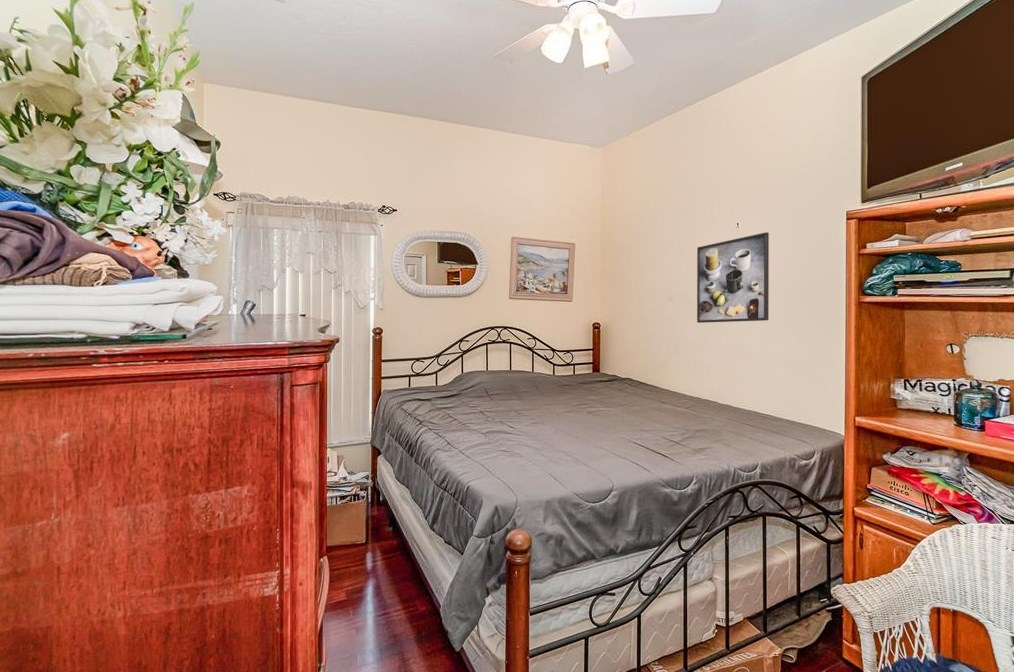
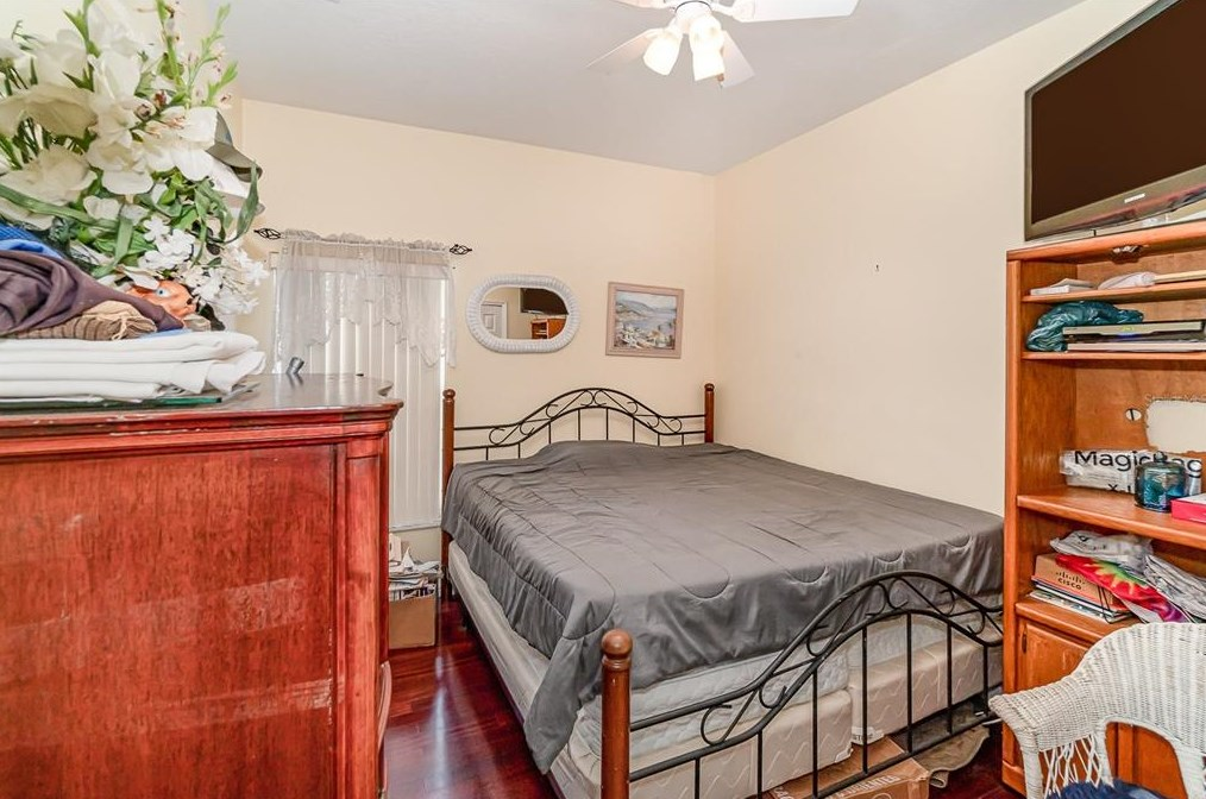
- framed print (730, 281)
